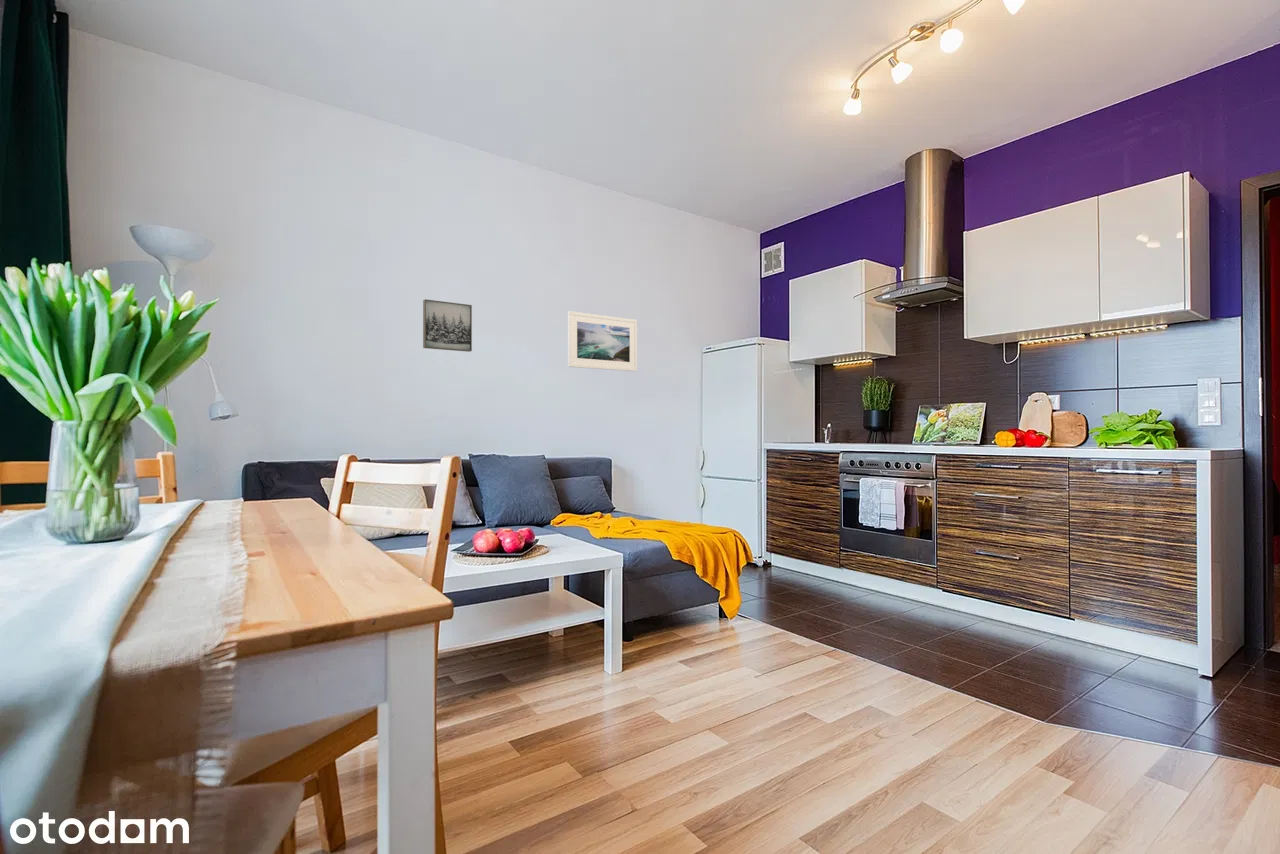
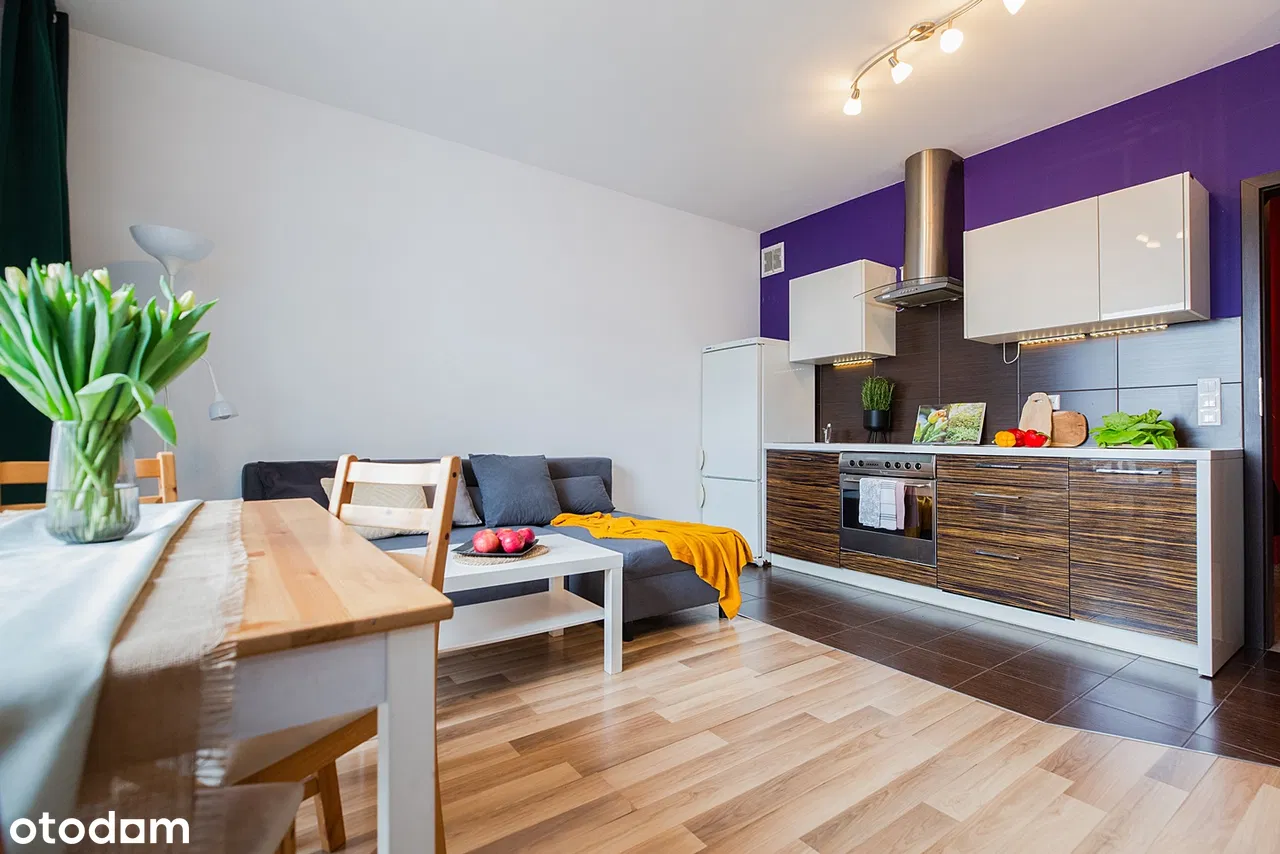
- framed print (603, 342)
- wall art (447, 326)
